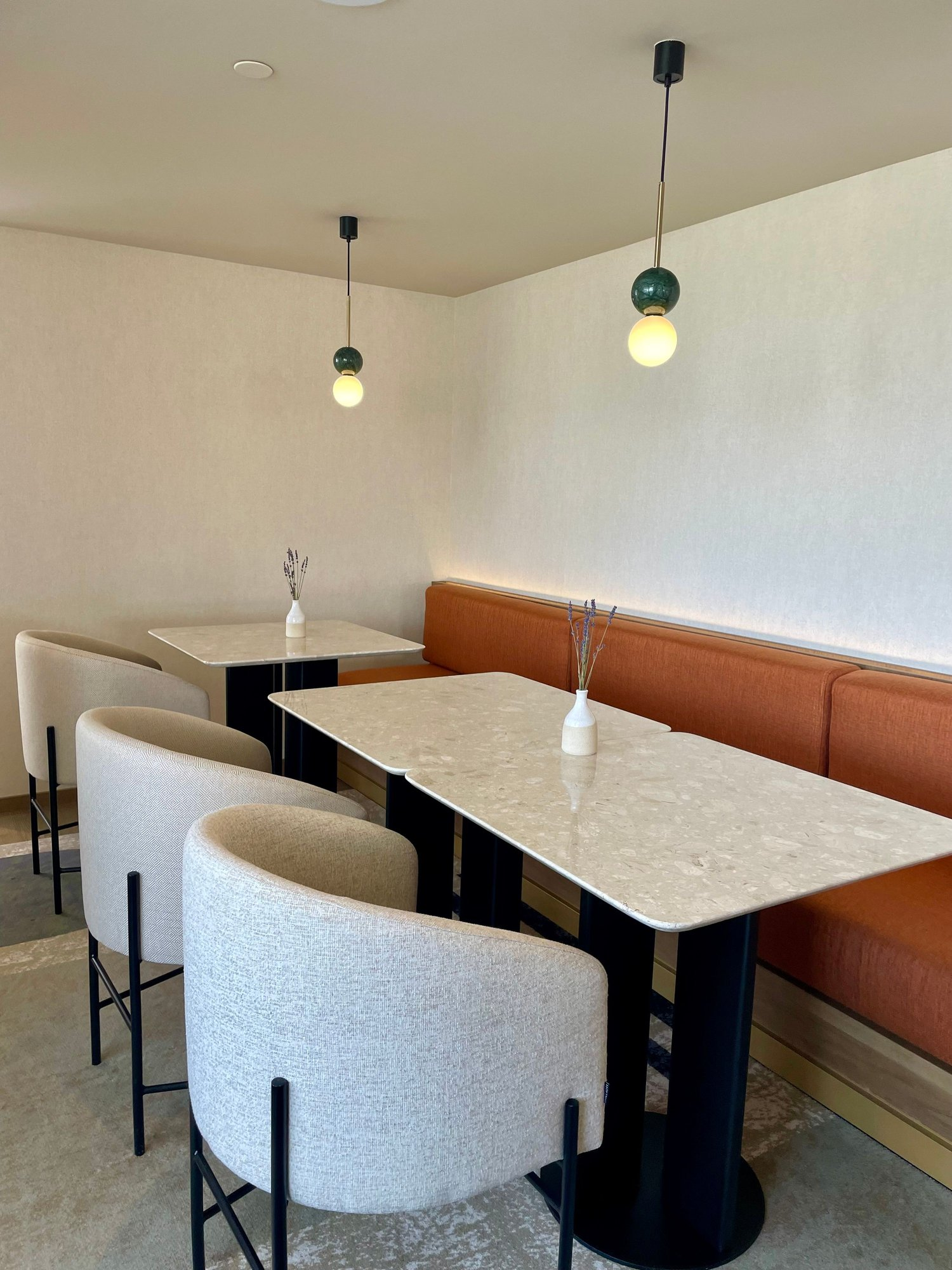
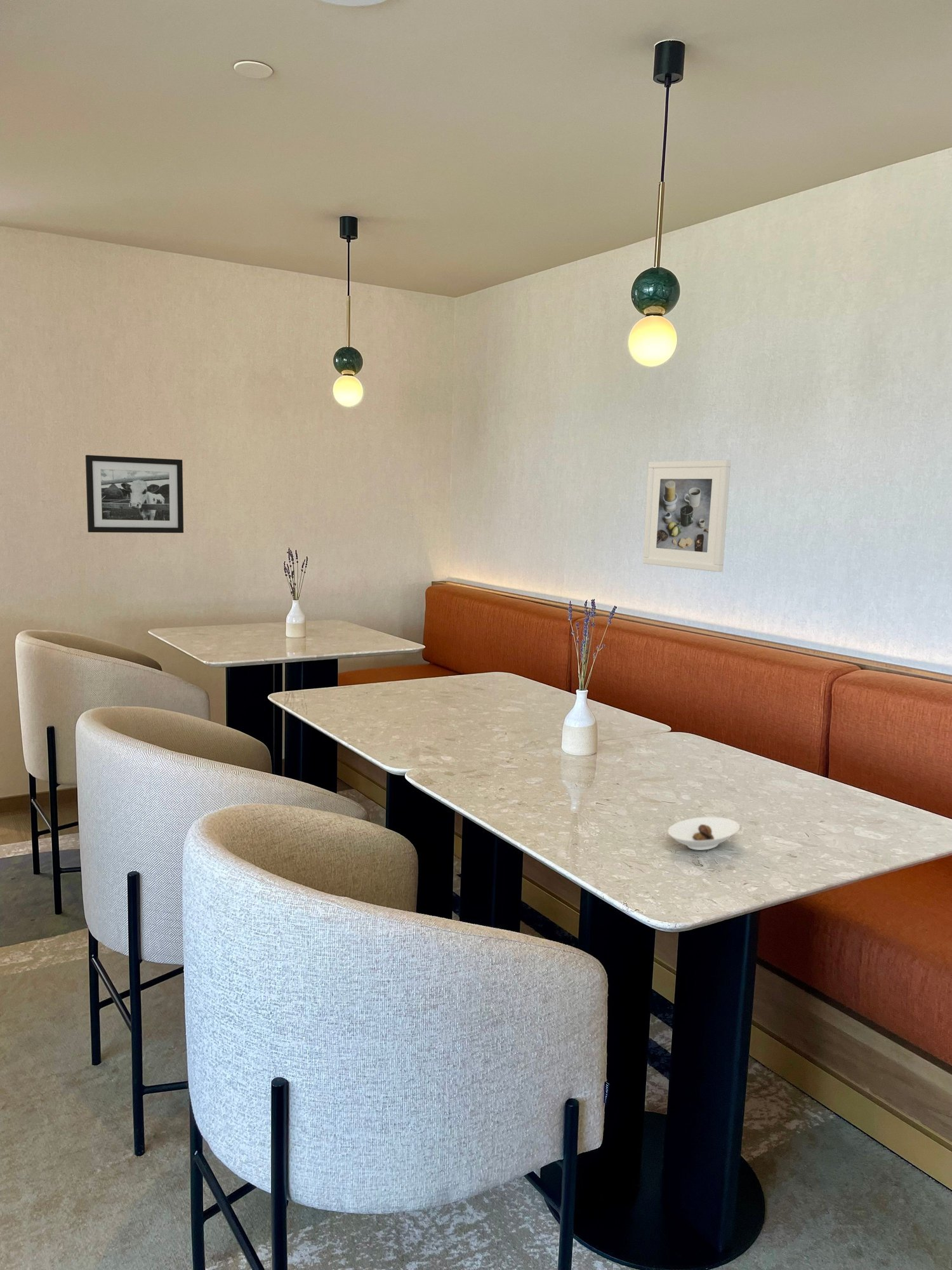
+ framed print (684, 514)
+ saucer (703, 834)
+ picture frame (136, 495)
